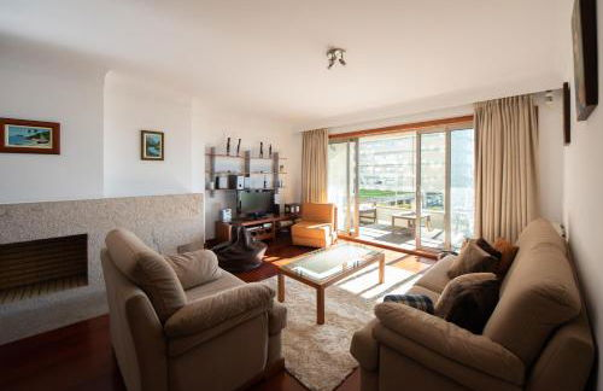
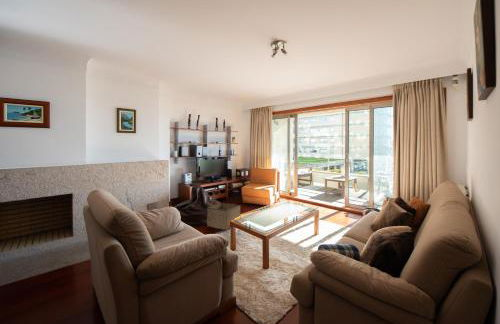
+ storage bin (223, 215)
